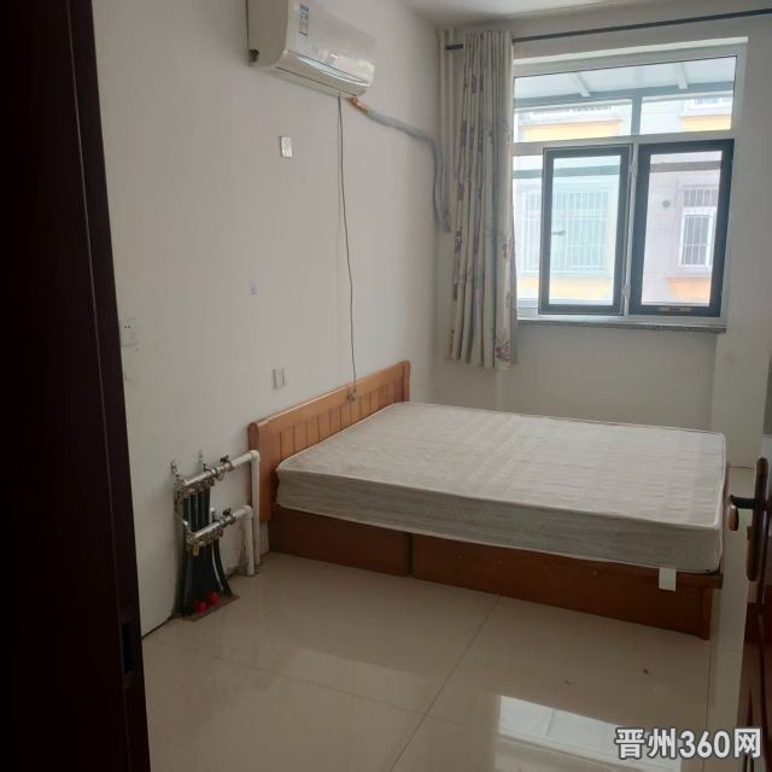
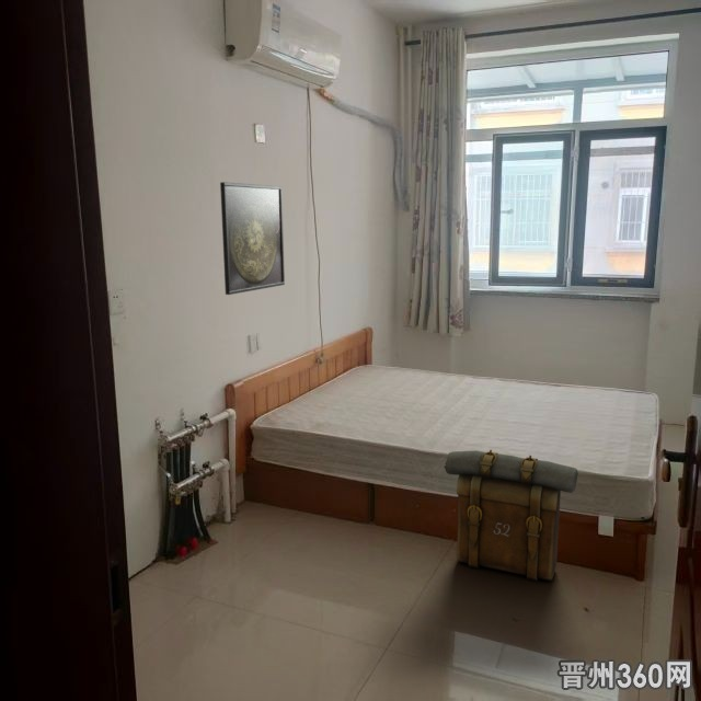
+ backpack (507, 510)
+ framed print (254, 238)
